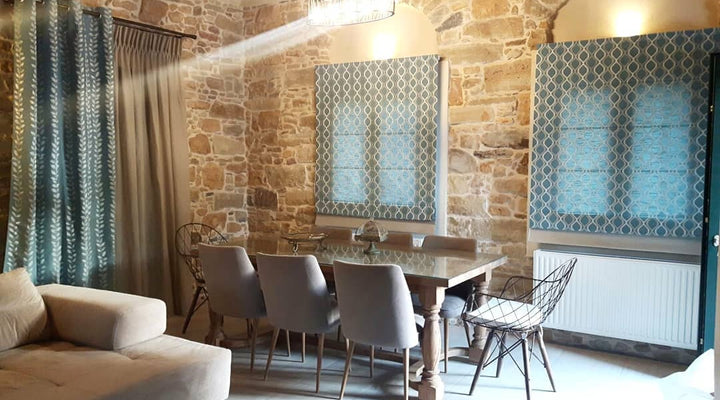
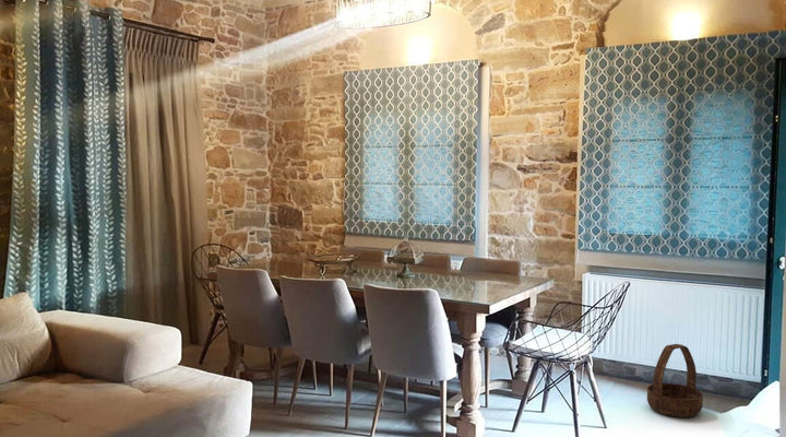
+ basket (674, 383)
